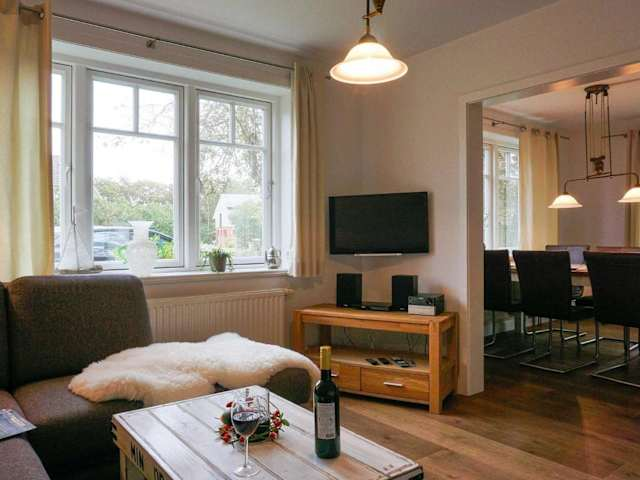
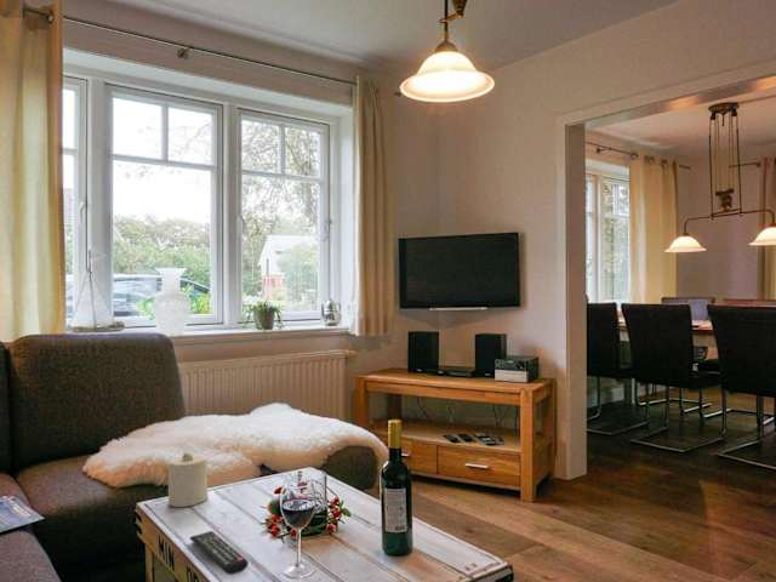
+ remote control (217, 550)
+ candle (188, 475)
